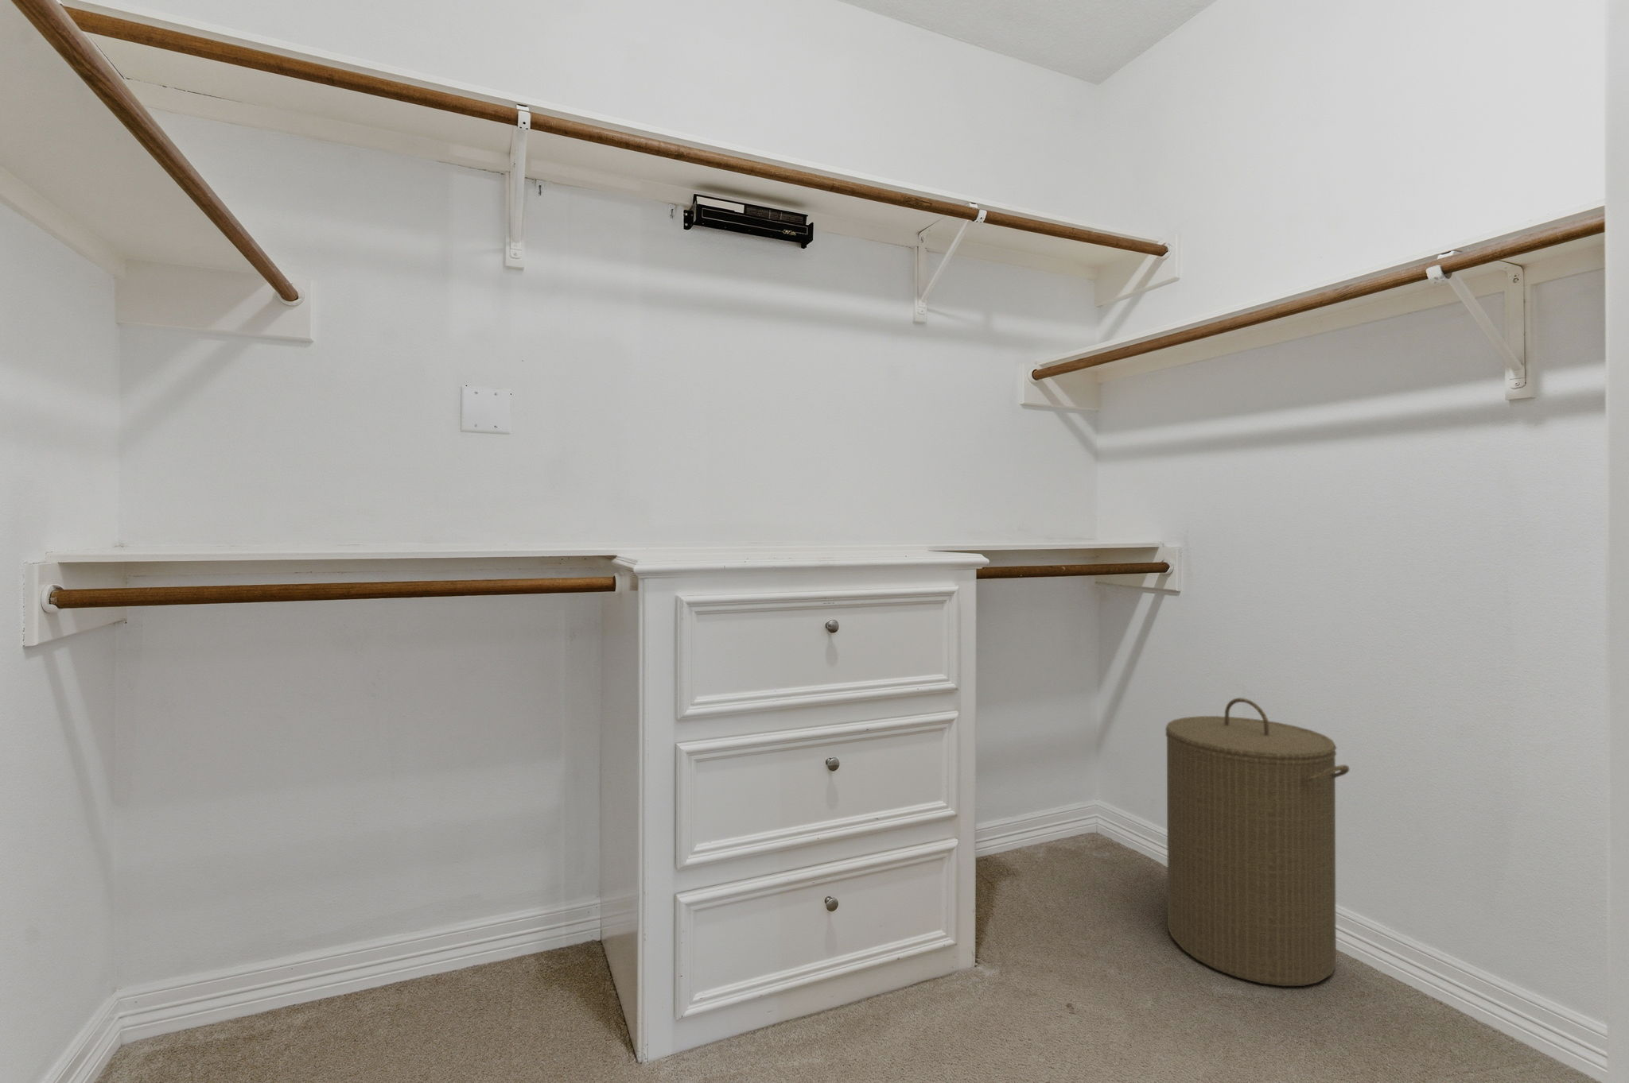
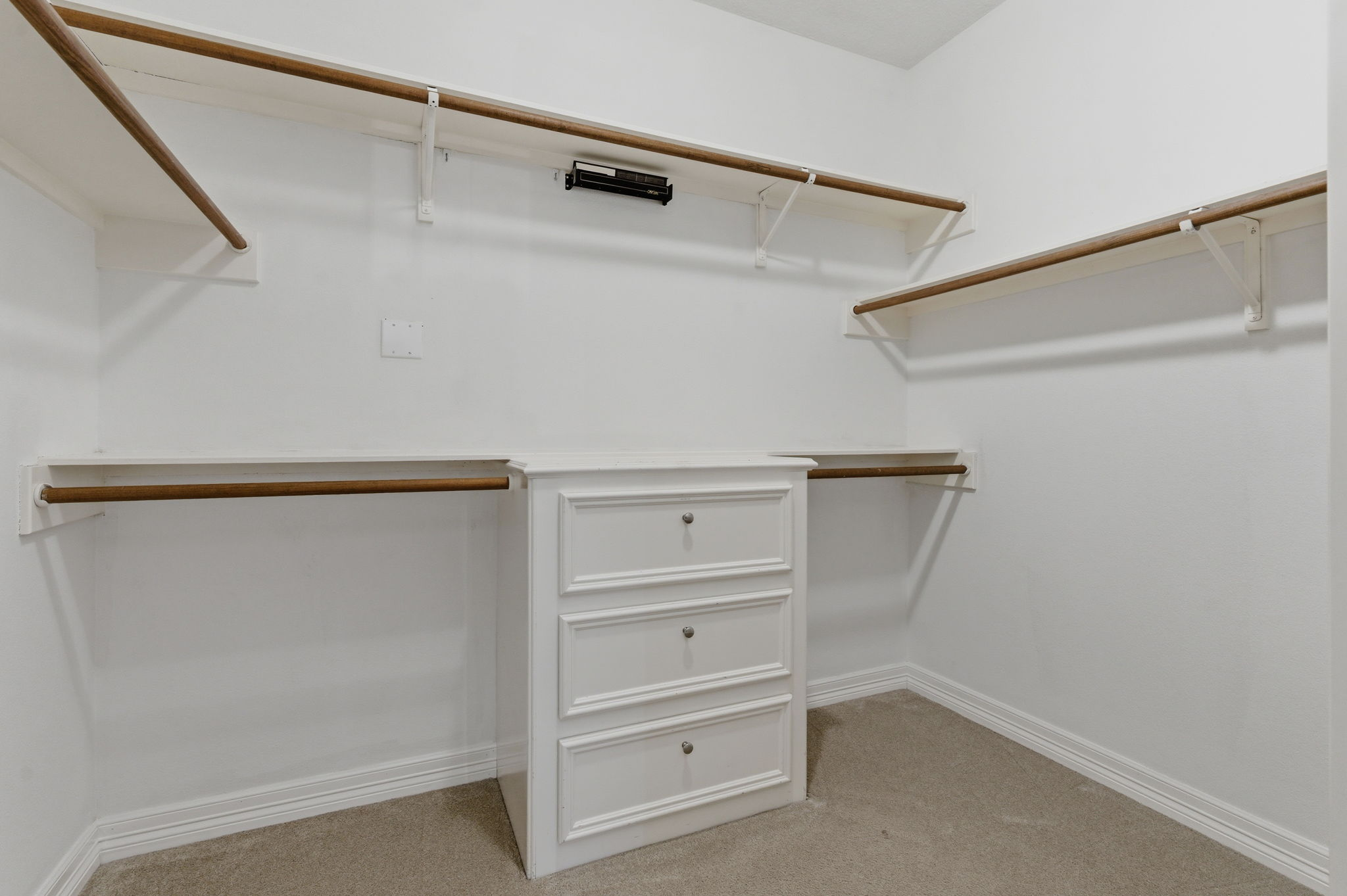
- laundry hamper (1247, 822)
